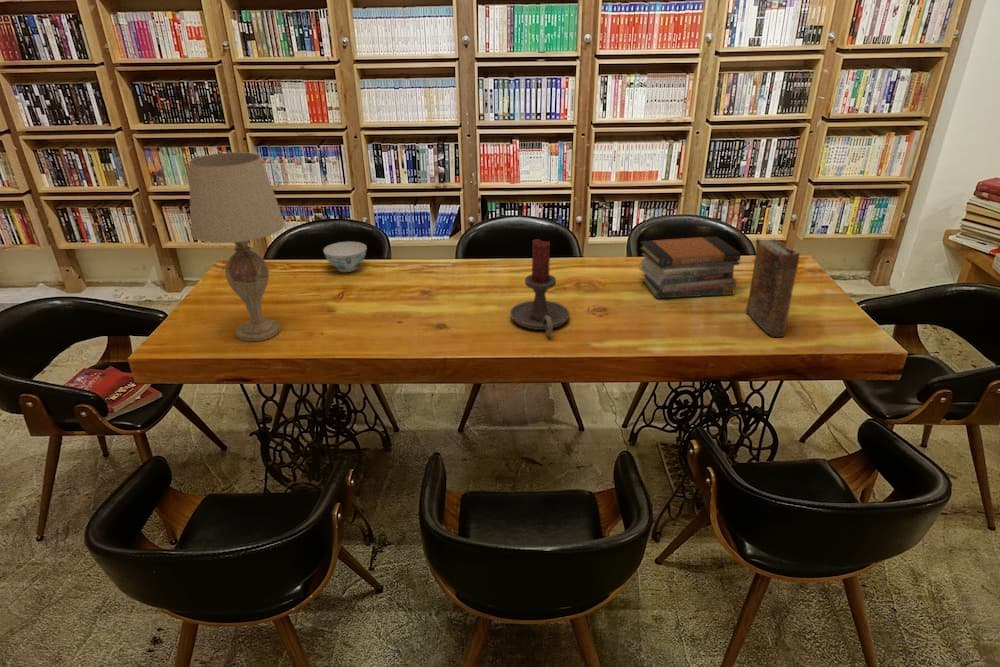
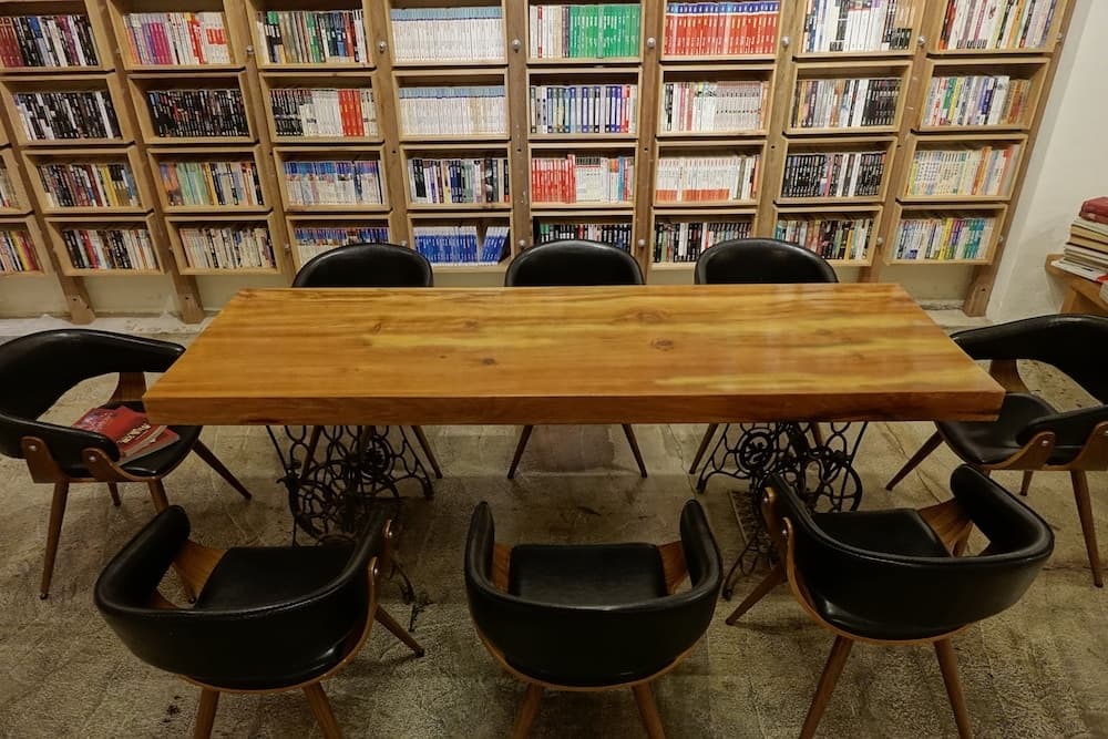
- book (771, 284)
- table lamp (243, 250)
- chinaware (346, 258)
- book stack (687, 267)
- candle holder (542, 283)
